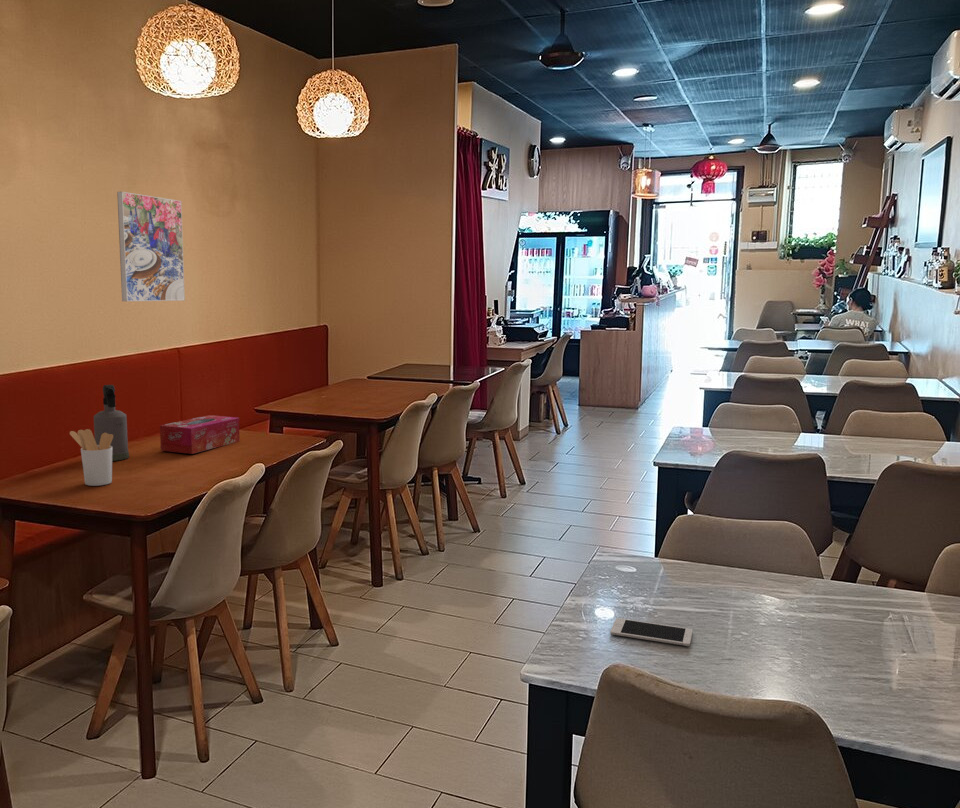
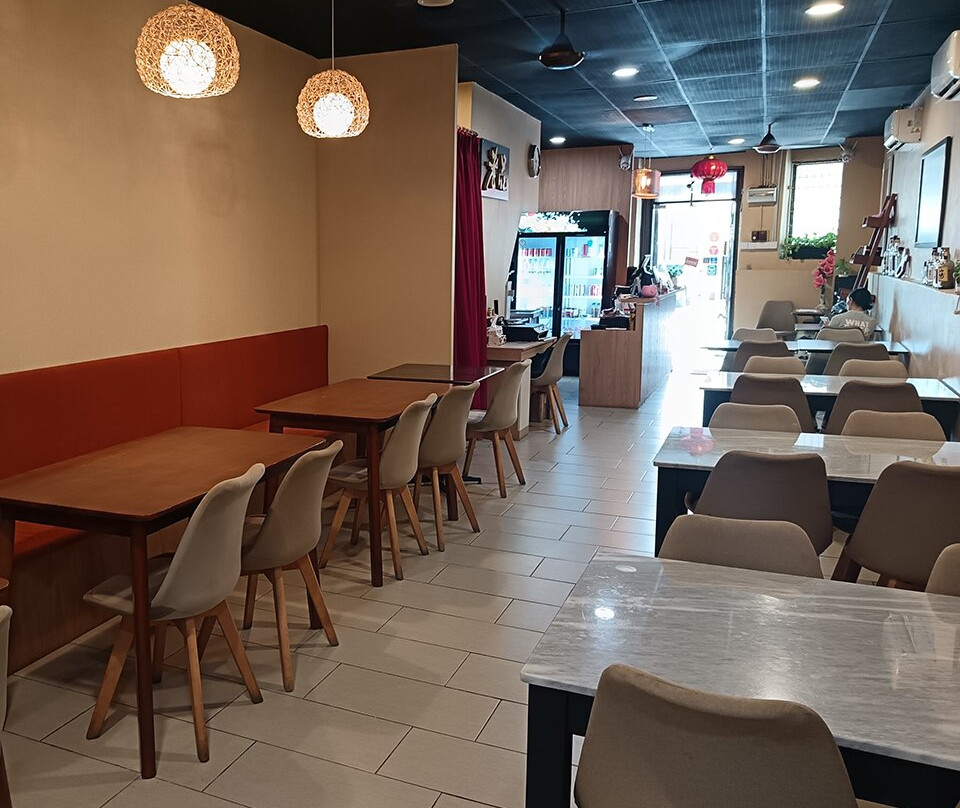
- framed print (152, 249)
- tissue box (201, 433)
- spray bottle (110, 421)
- cell phone (651, 631)
- utensil holder (92, 455)
